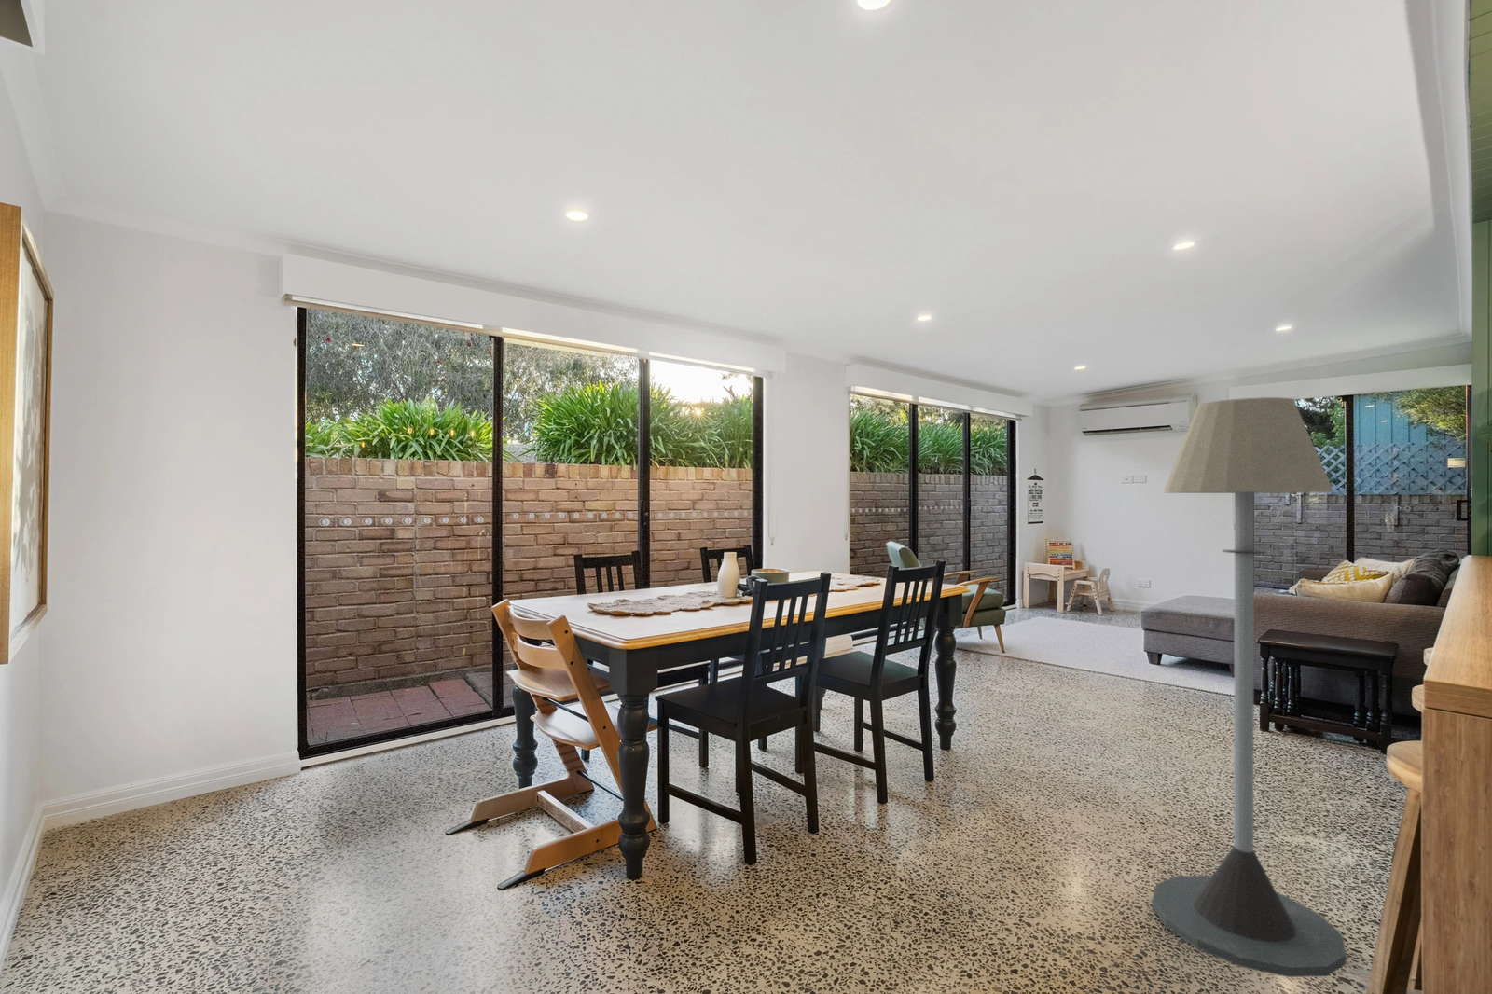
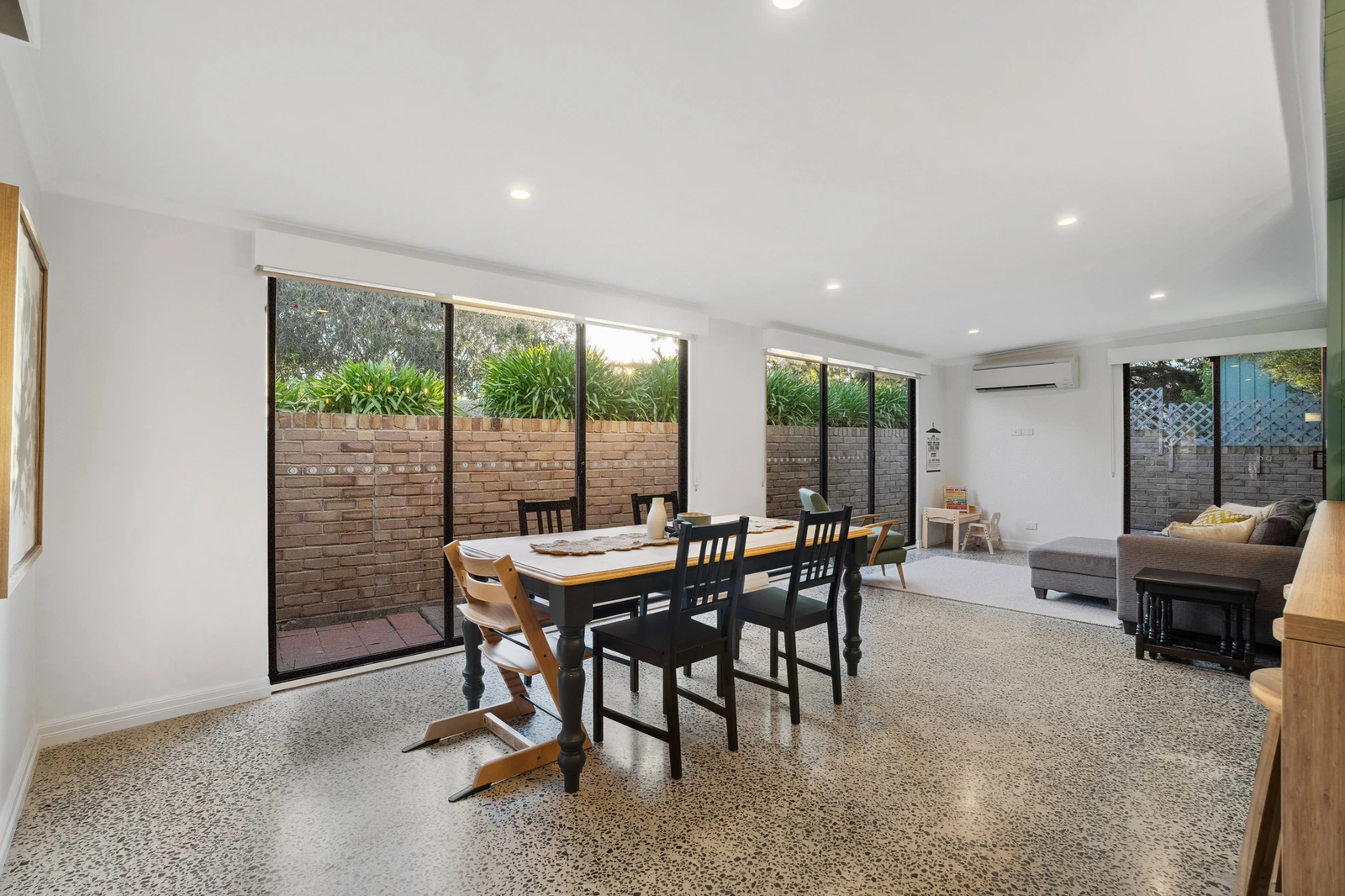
- floor lamp (1244, 663)
